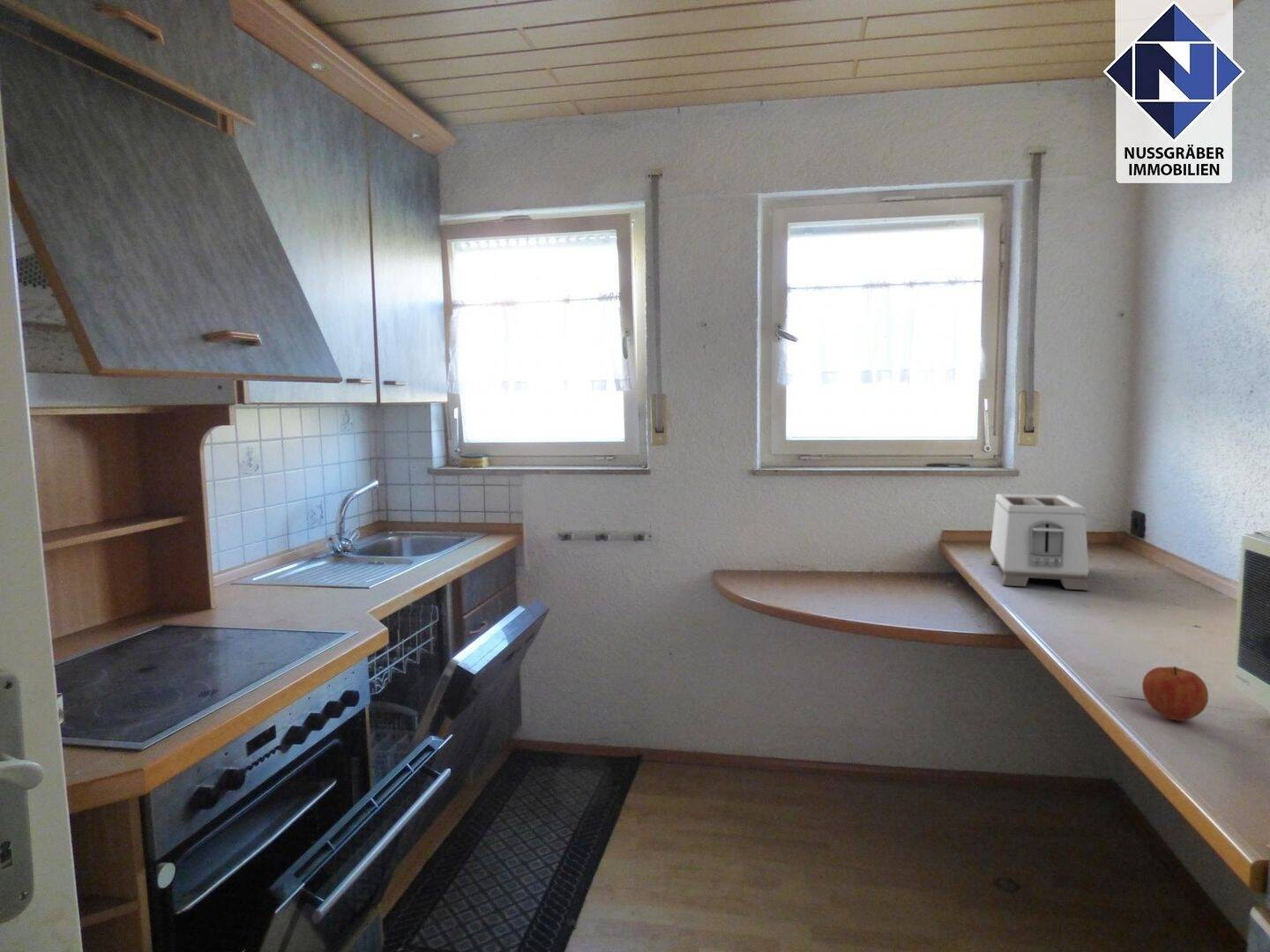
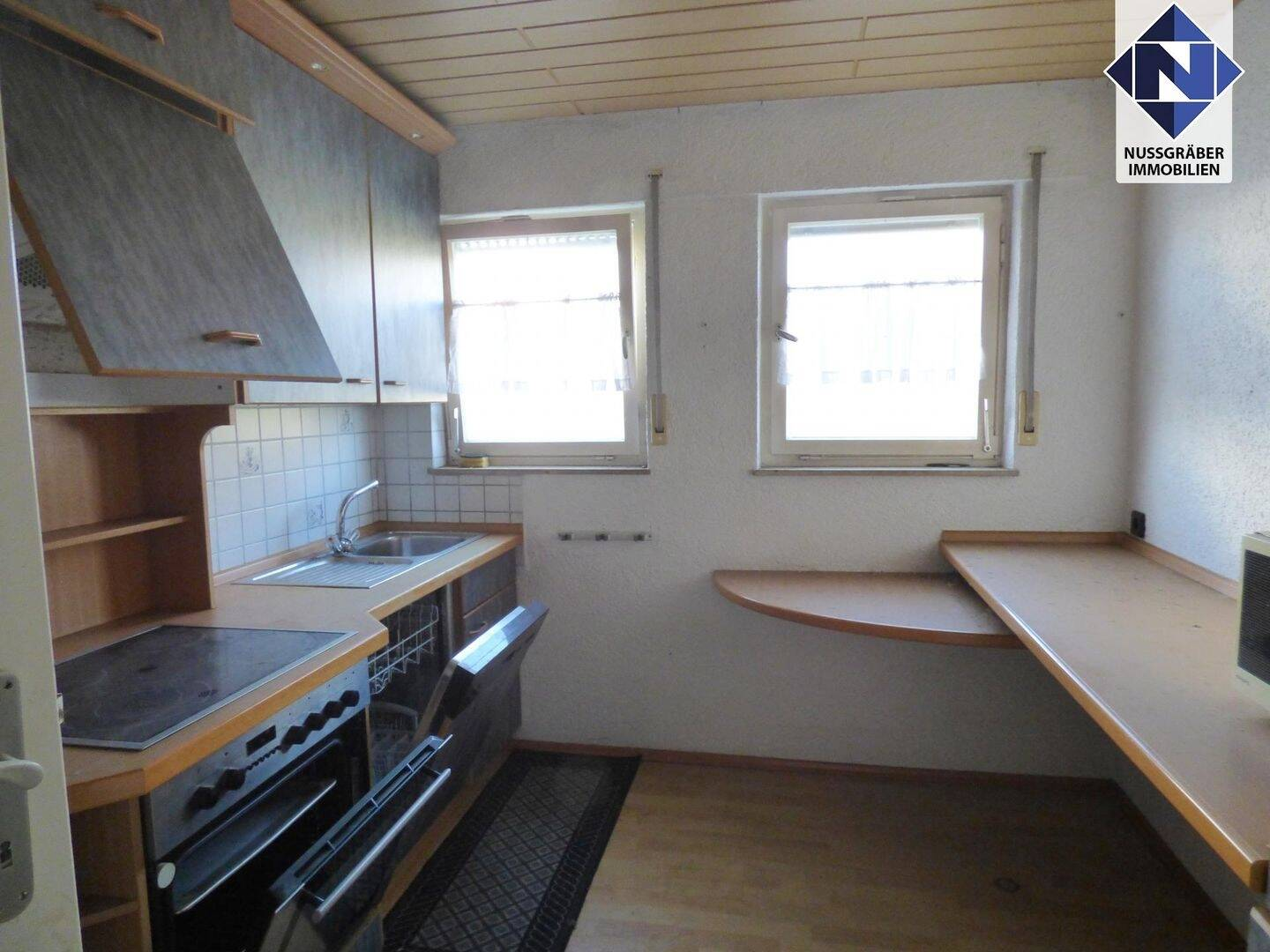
- toaster (1036, 538)
- apple (1174, 692)
